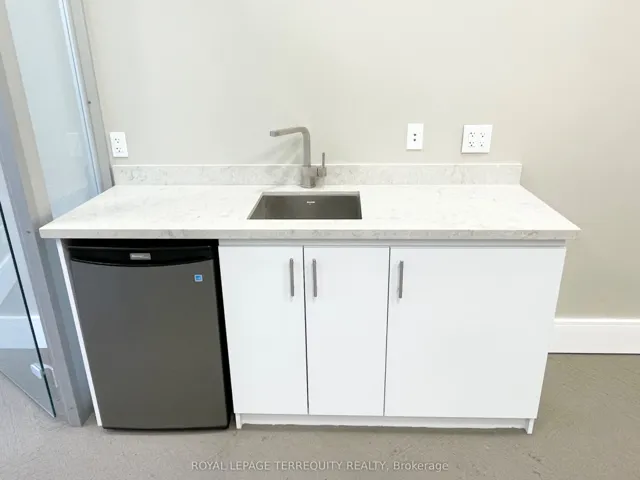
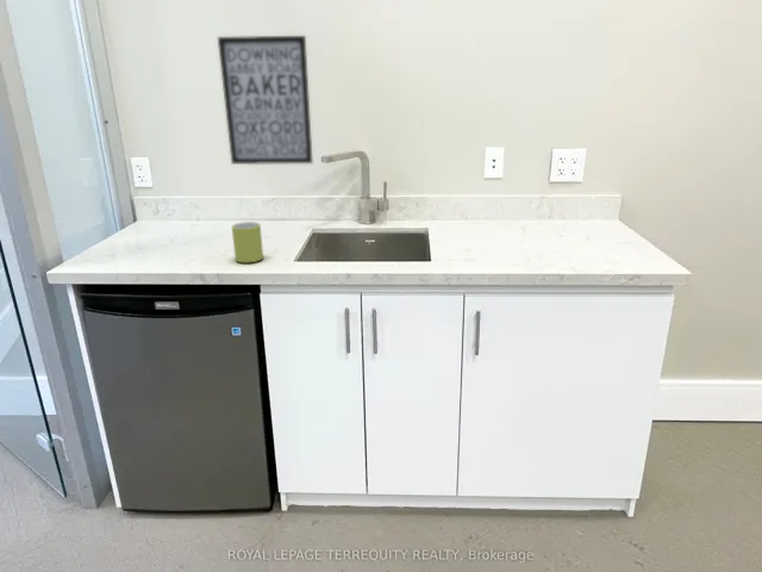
+ wall art (267, 102)
+ mug (248, 241)
